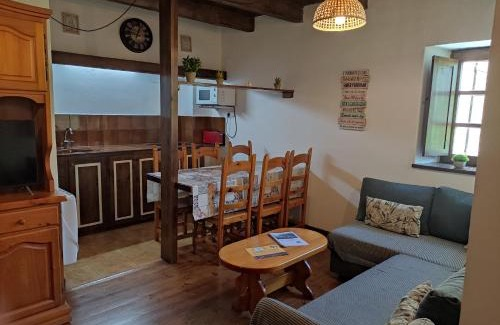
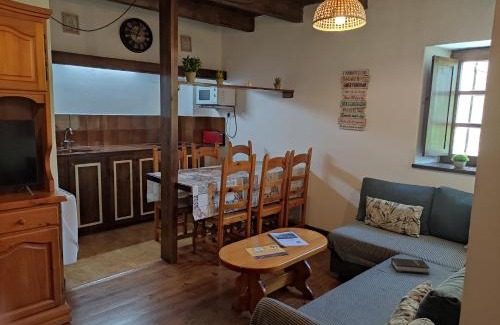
+ hardback book (409, 265)
